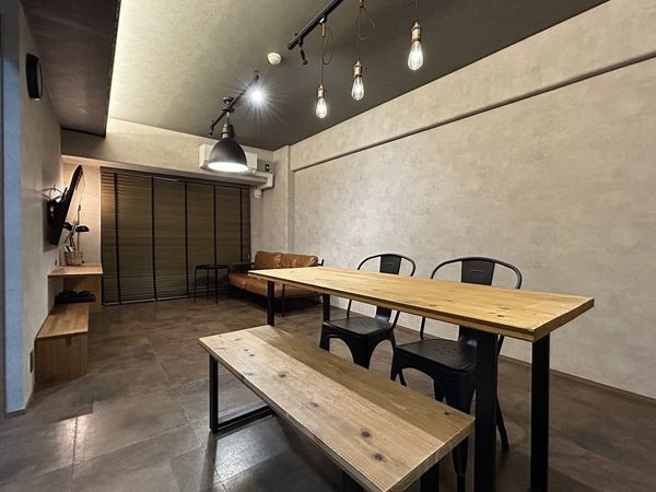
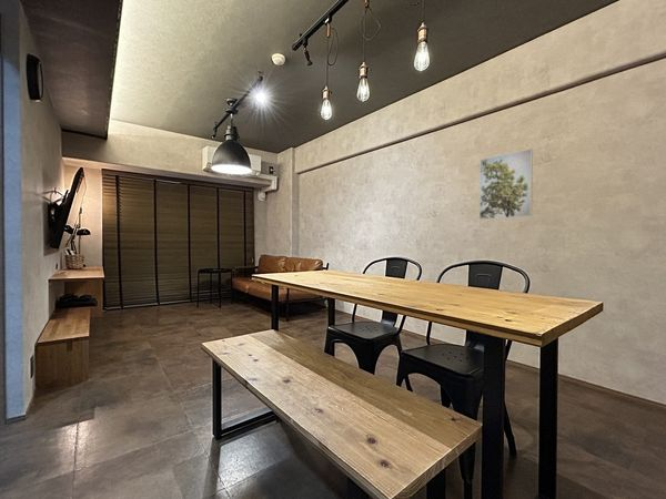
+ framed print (504, 186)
